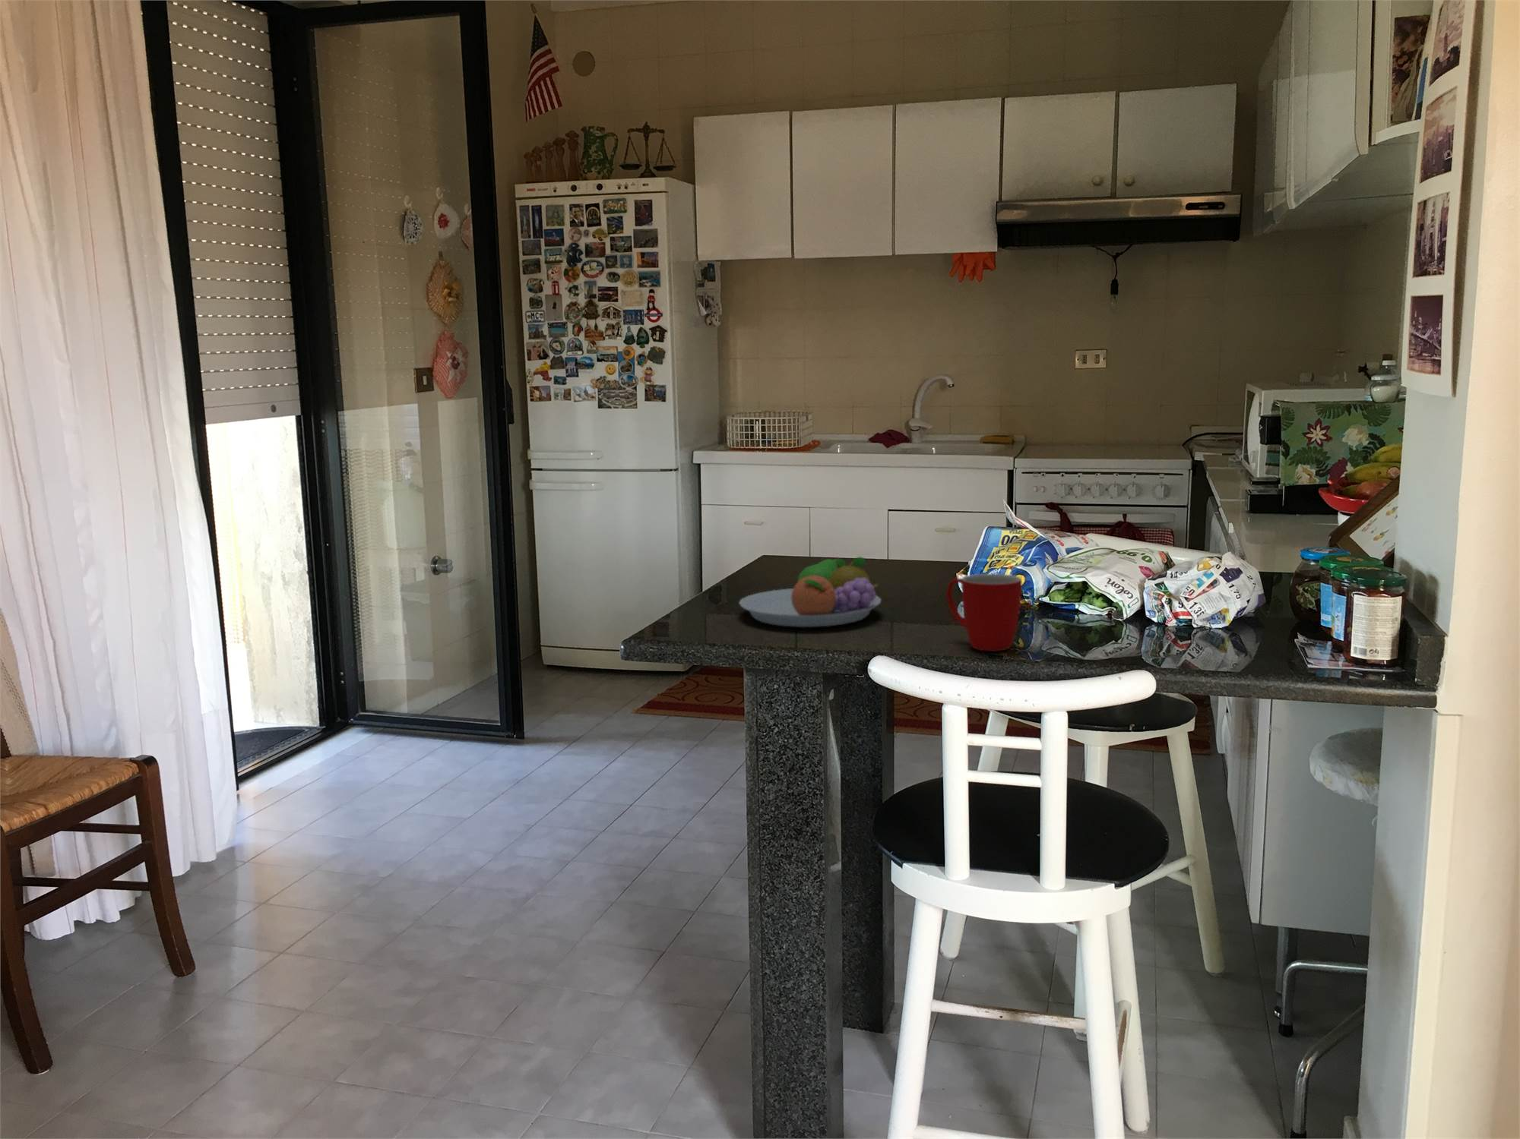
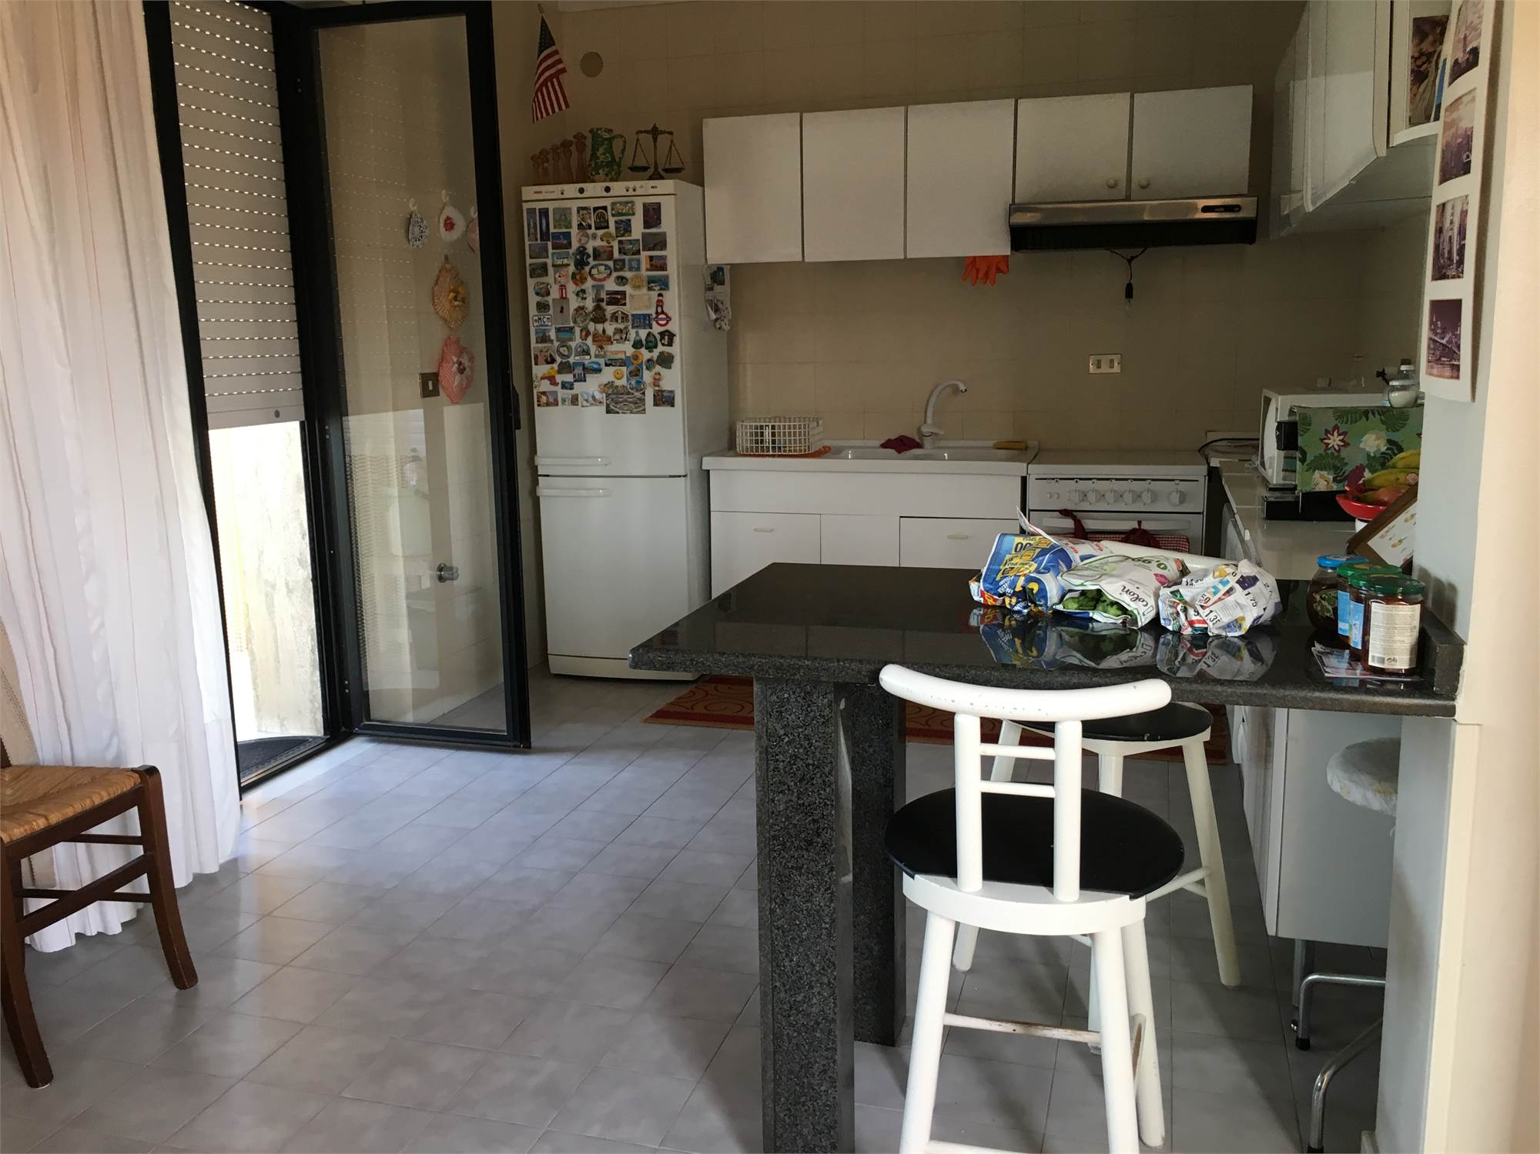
- fruit bowl (813, 586)
- mug (980, 611)
